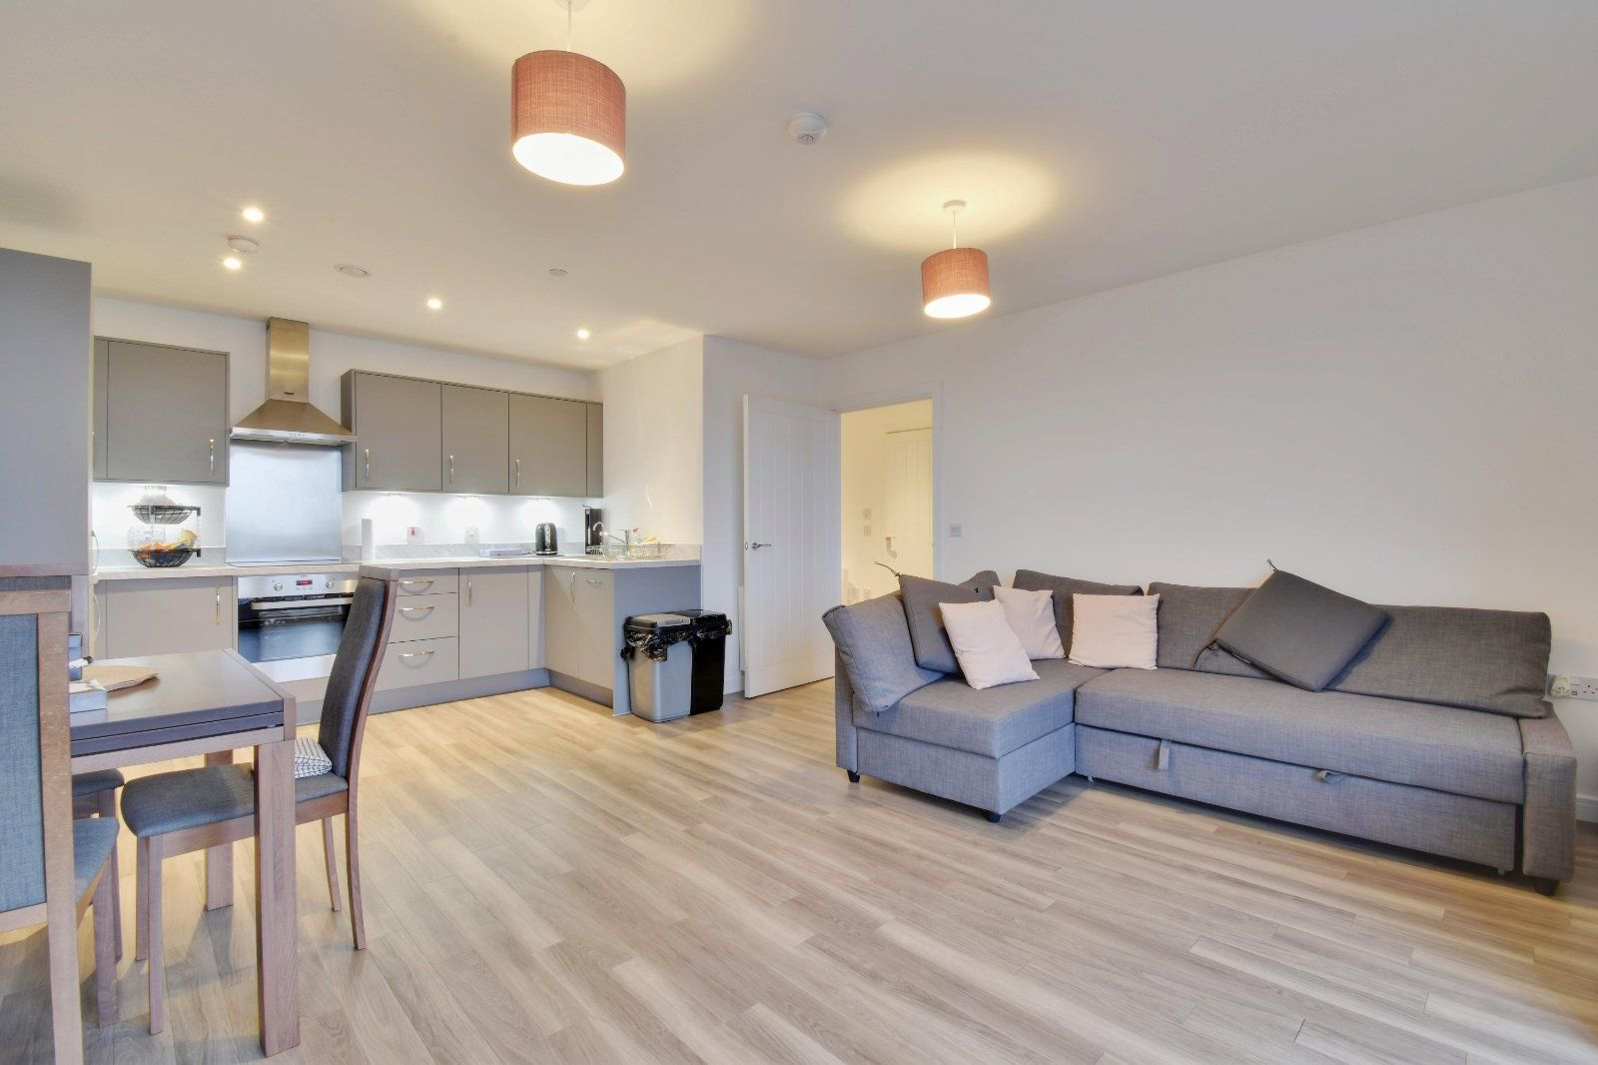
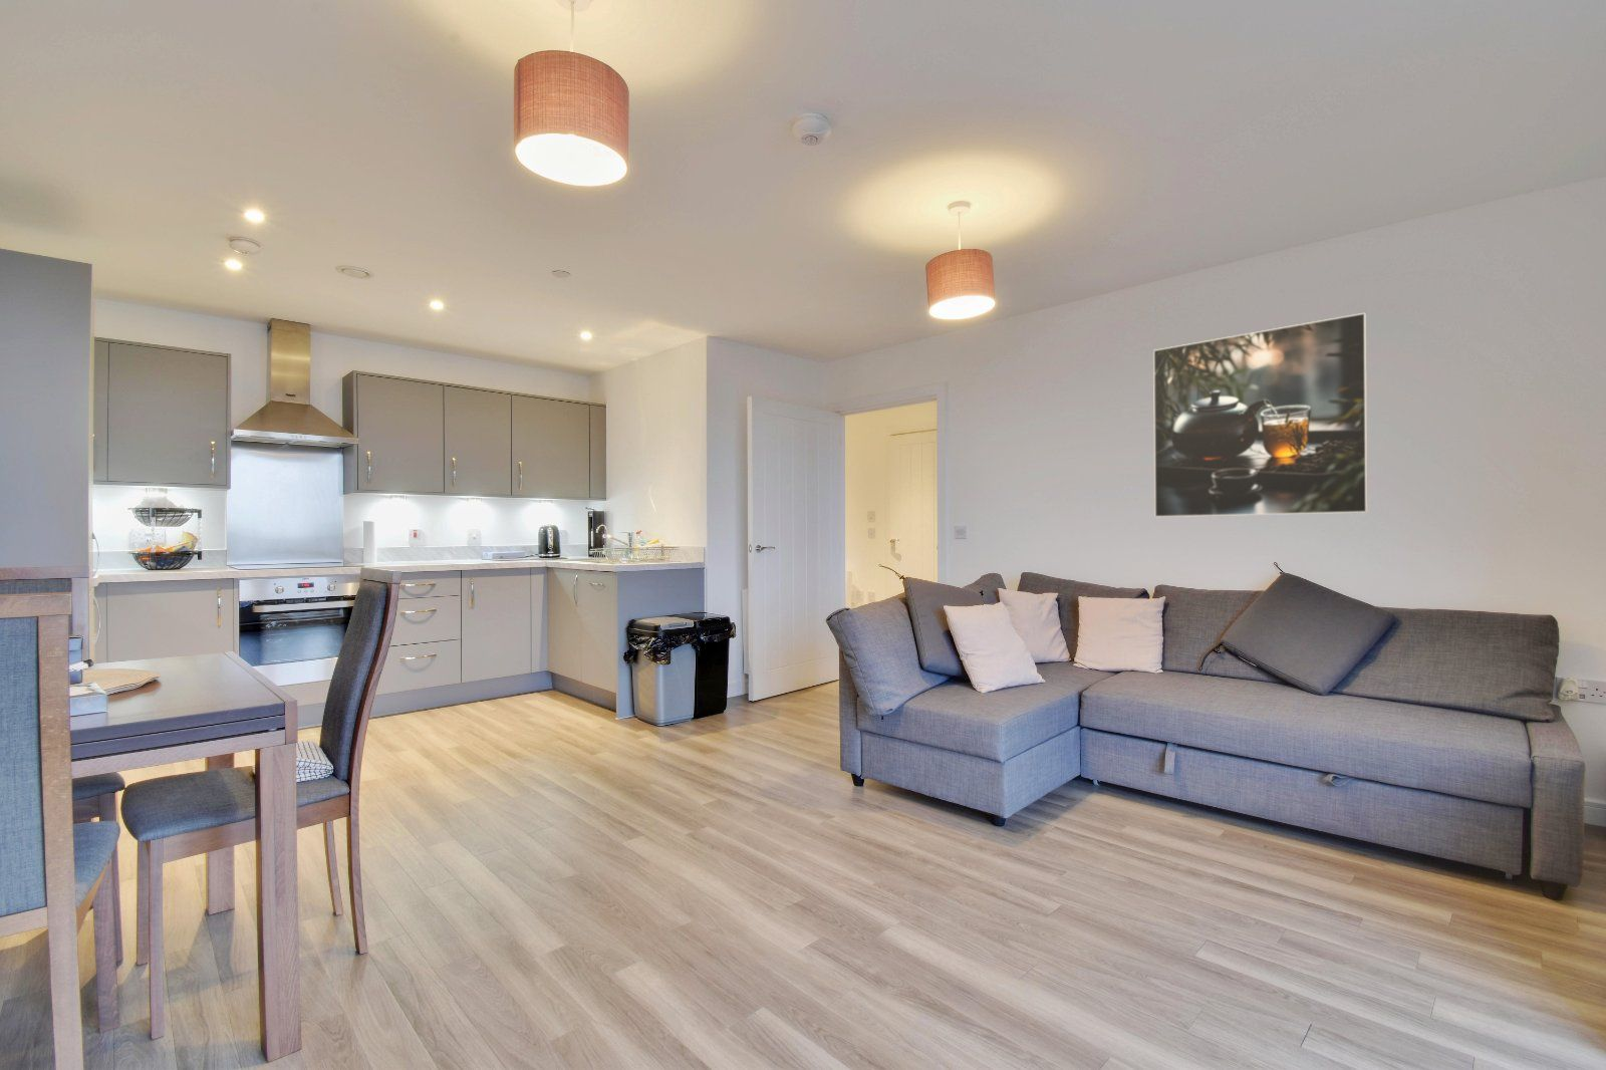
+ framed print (1250, 424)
